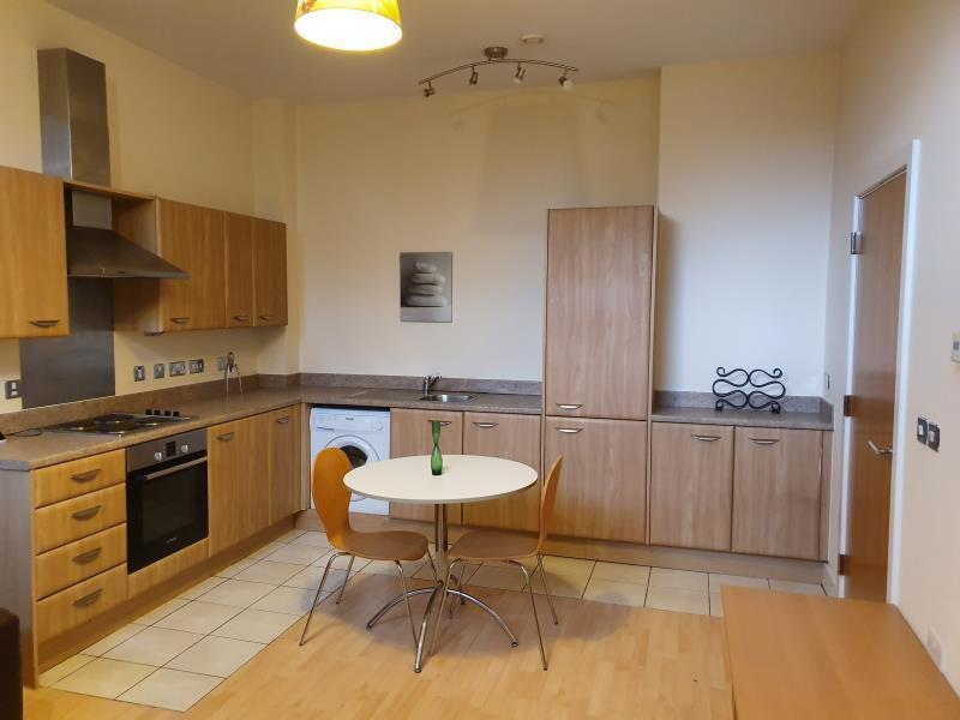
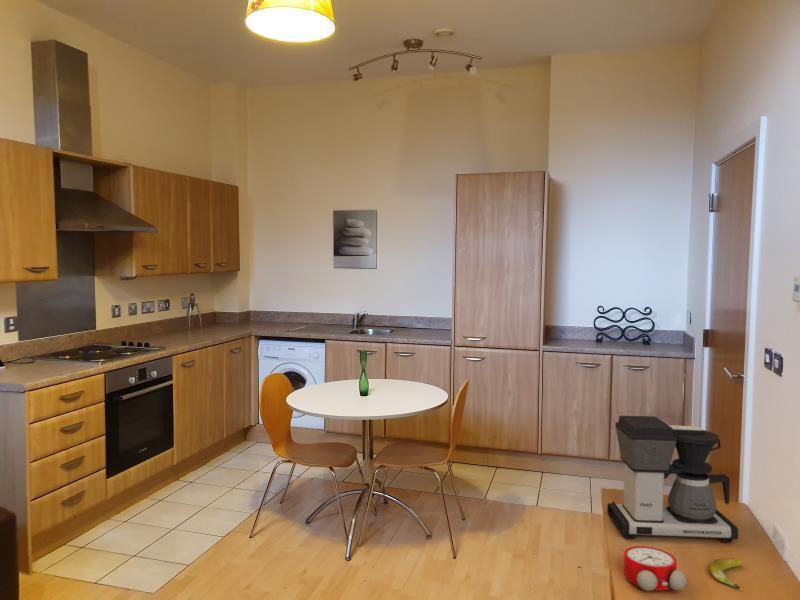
+ coffee maker (672, 473)
+ banana (726, 568)
+ alarm clock (649, 568)
